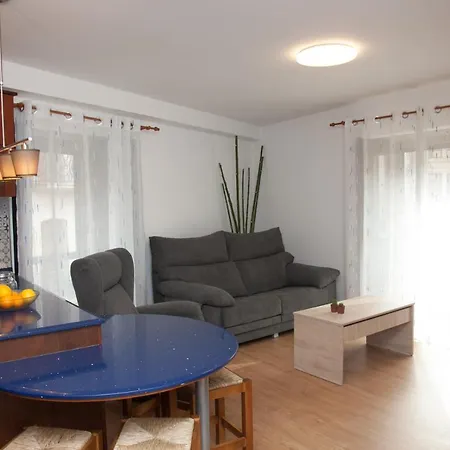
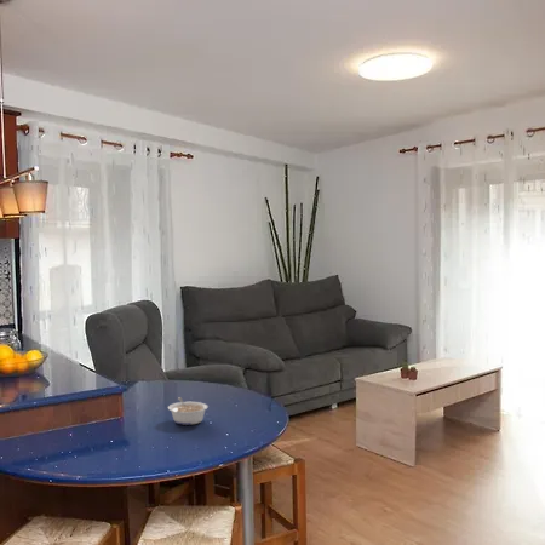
+ legume (187, 412)
